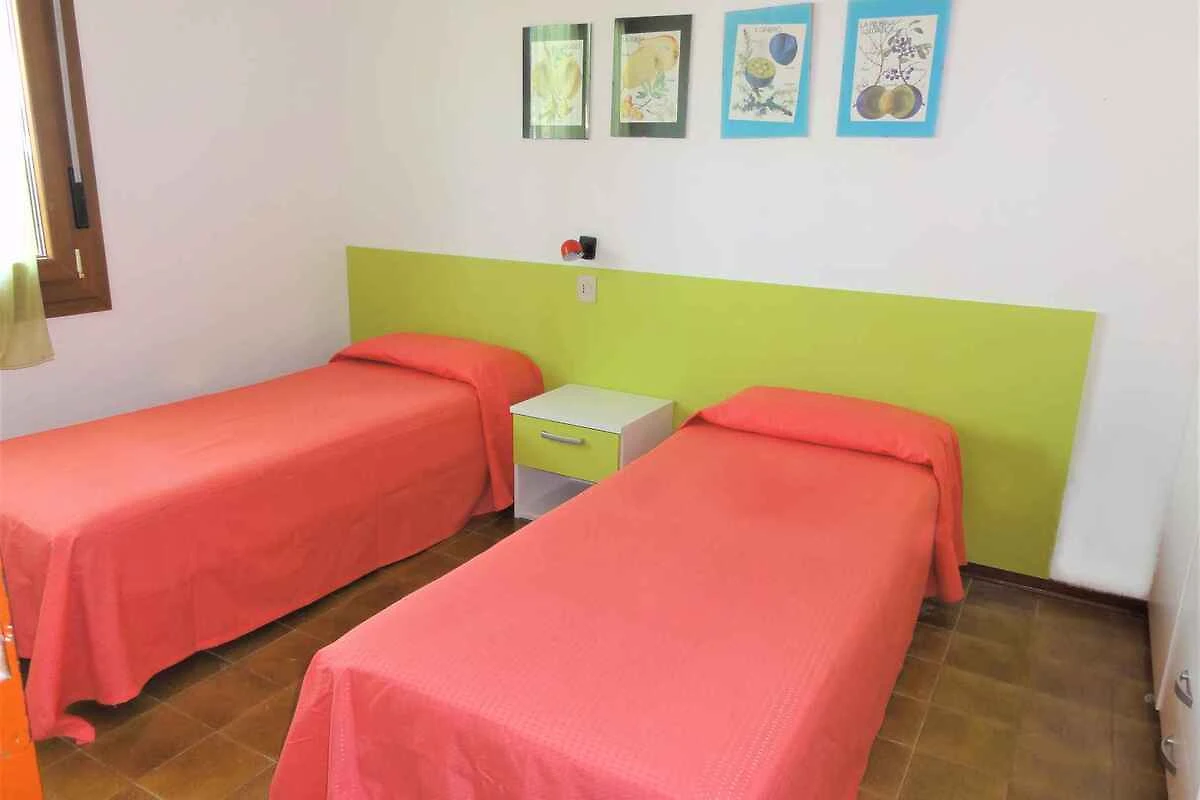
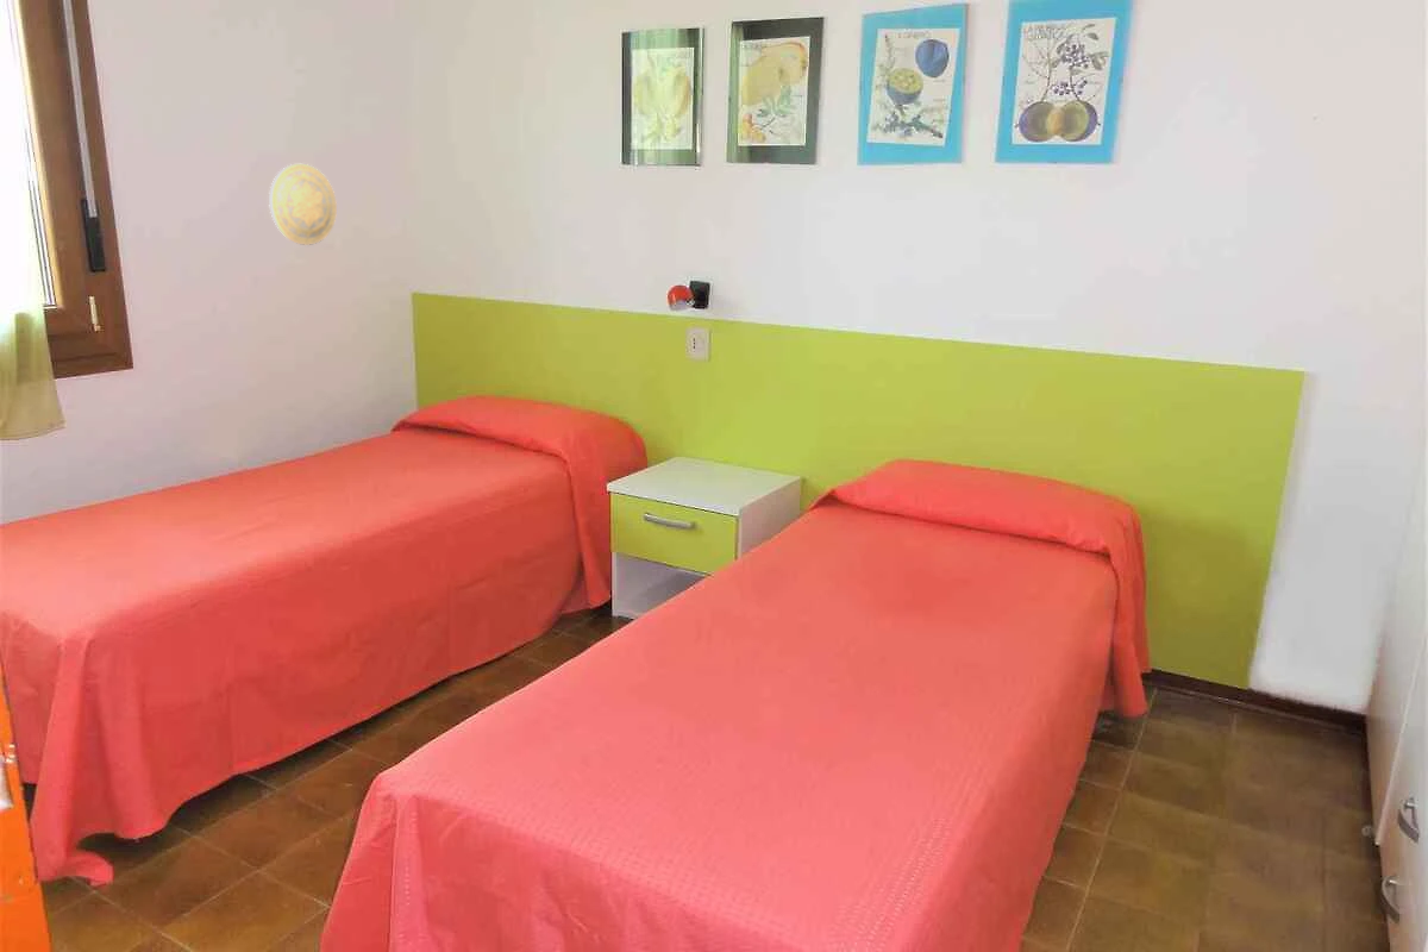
+ decorative plate (306, 205)
